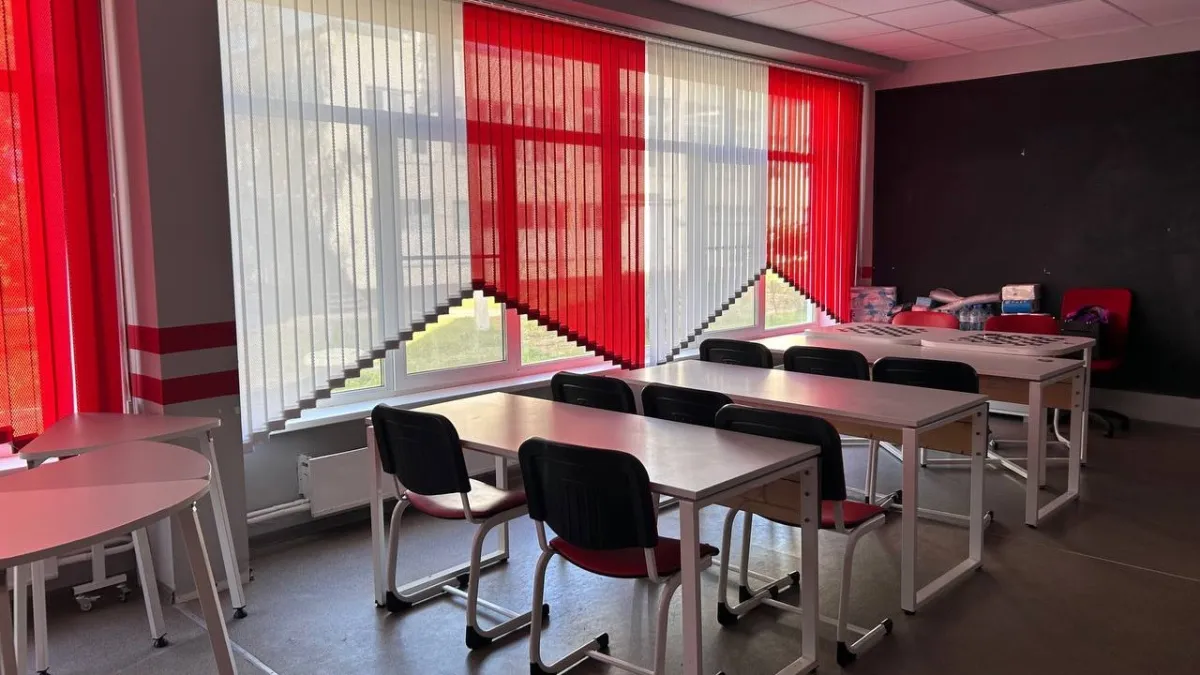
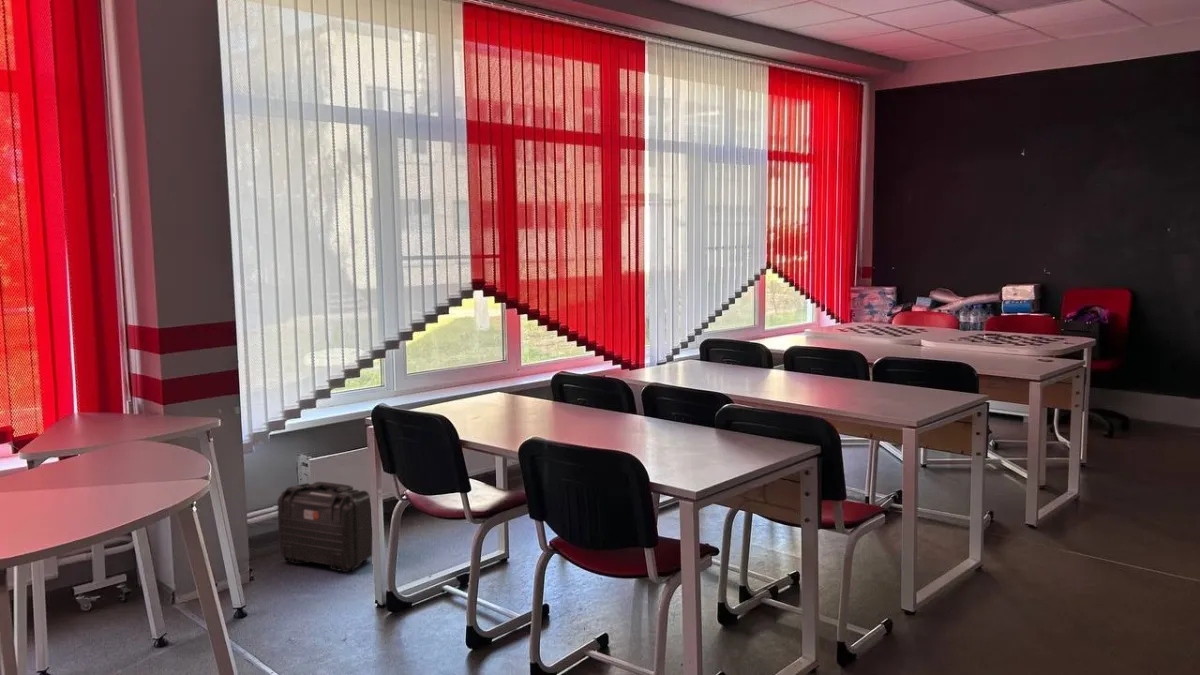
+ backpack (327, 524)
